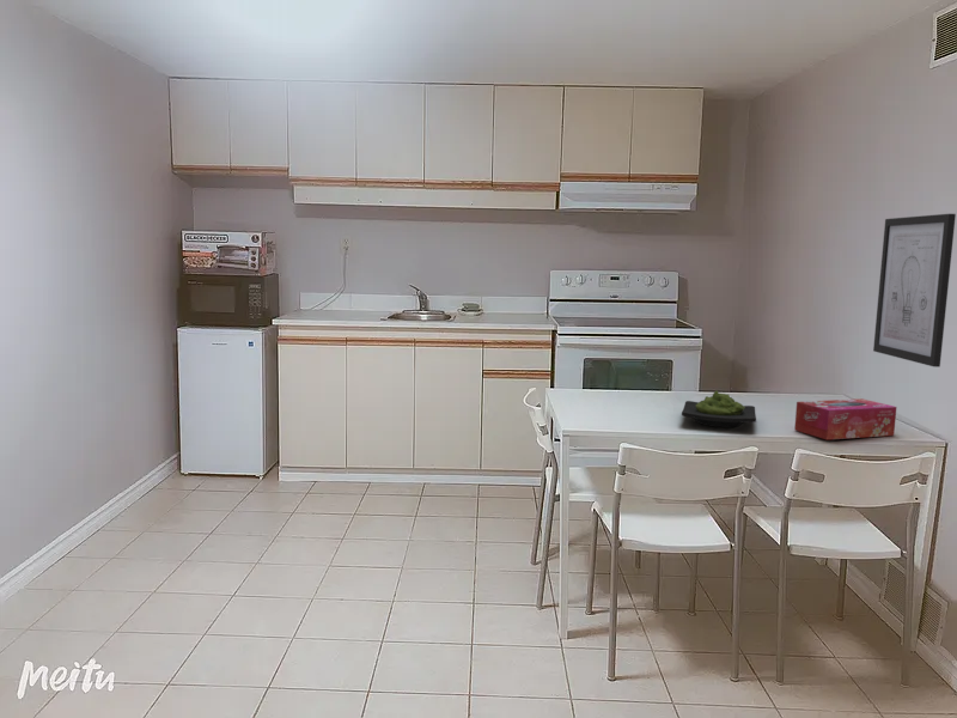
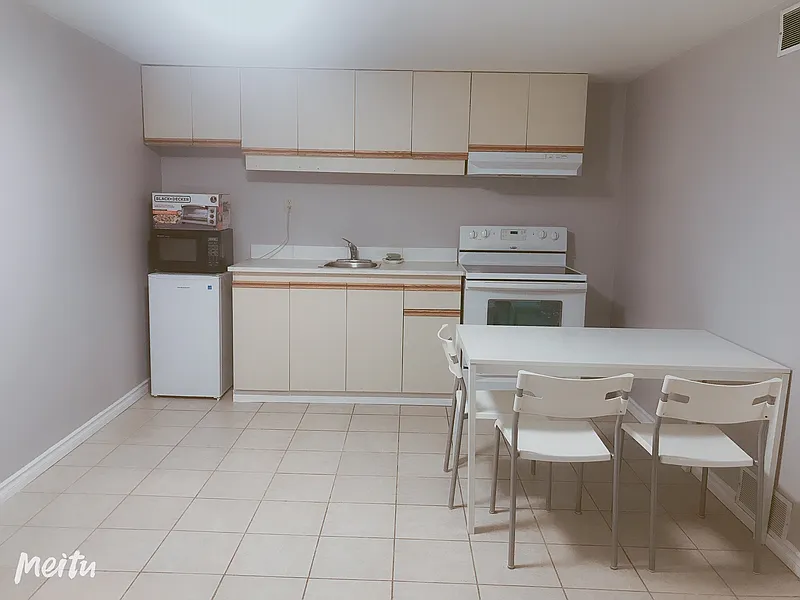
- wall art (910, 287)
- tissue box (845, 418)
- wasabi (719, 406)
